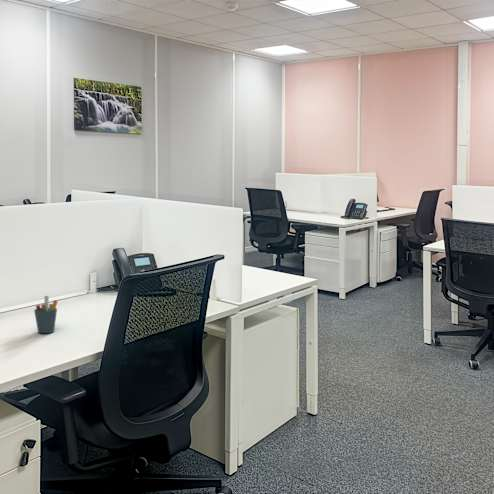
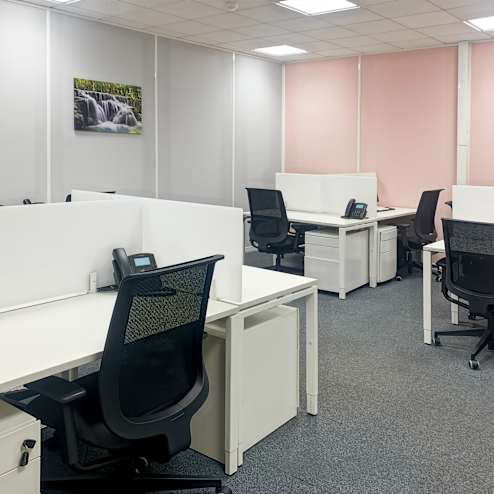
- pen holder (46, 314)
